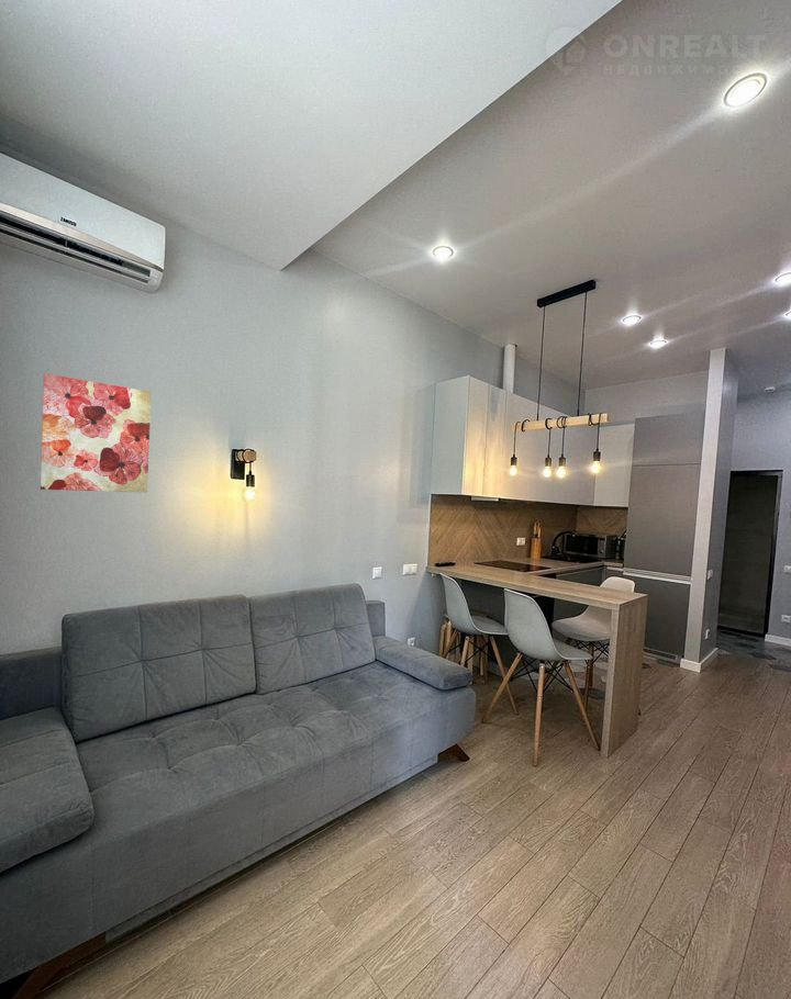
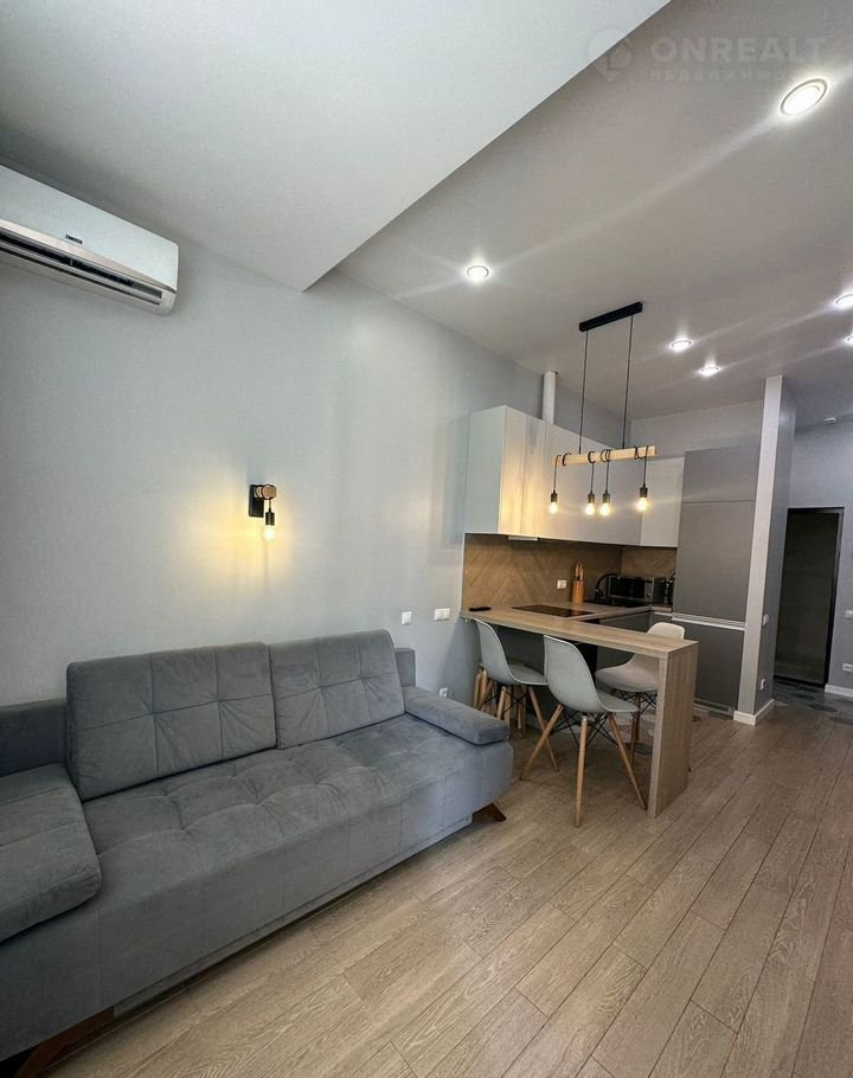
- wall art (99, 437)
